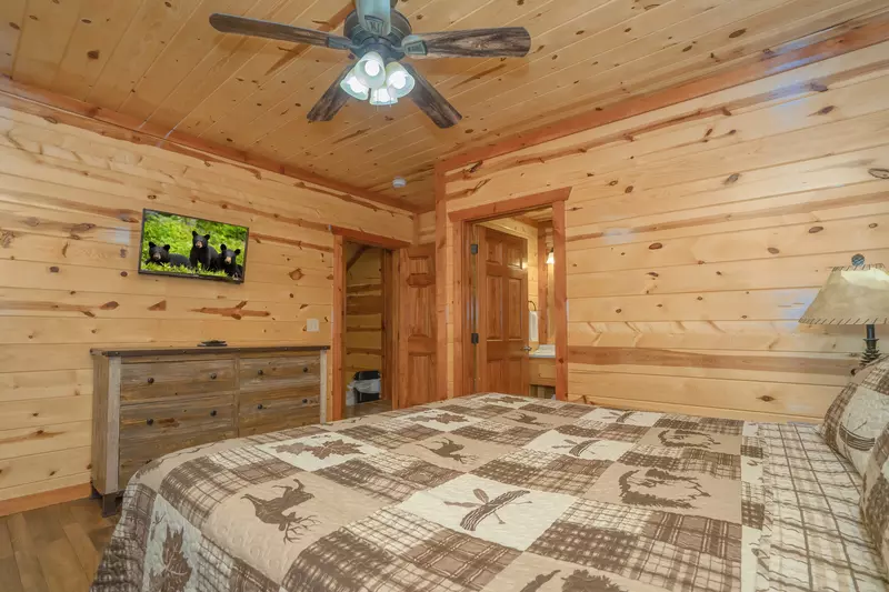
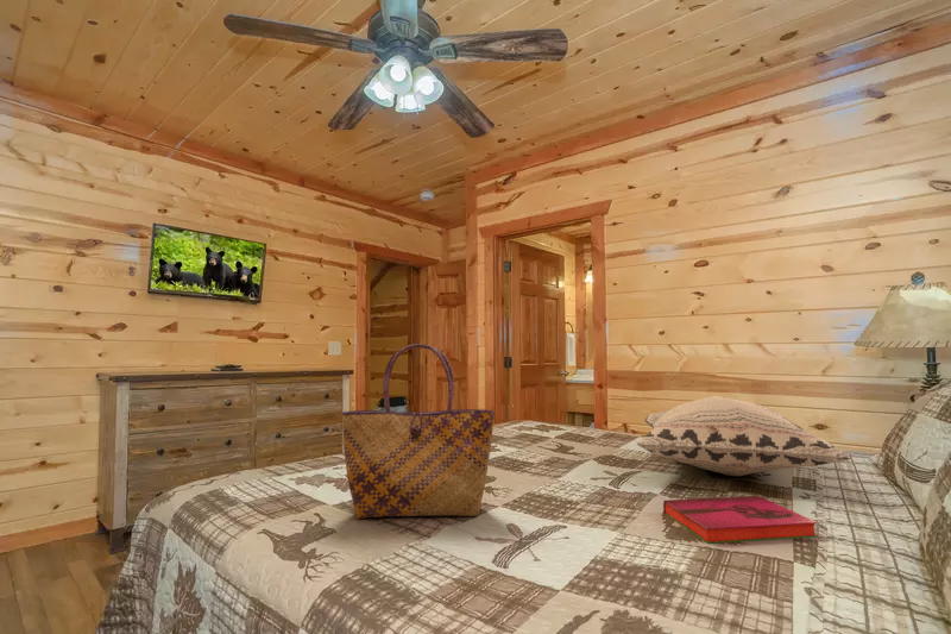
+ decorative pillow (725, 434)
+ hardback book (735, 517)
+ tote bag (418, 427)
